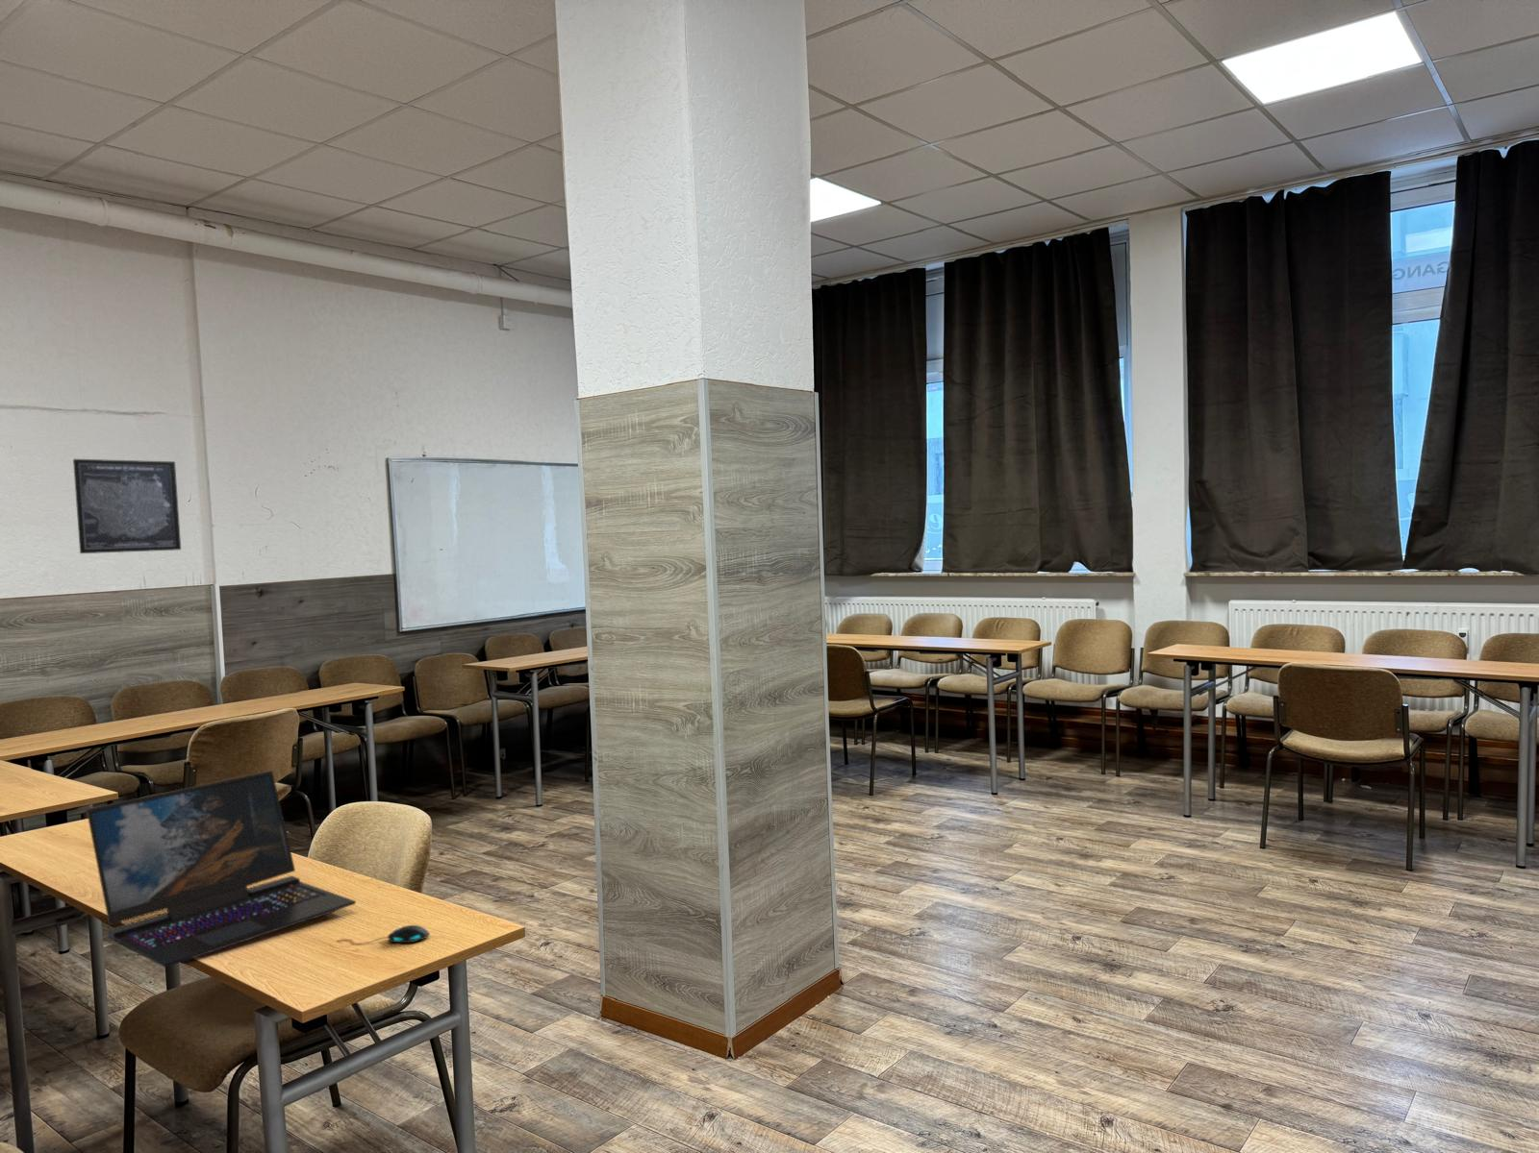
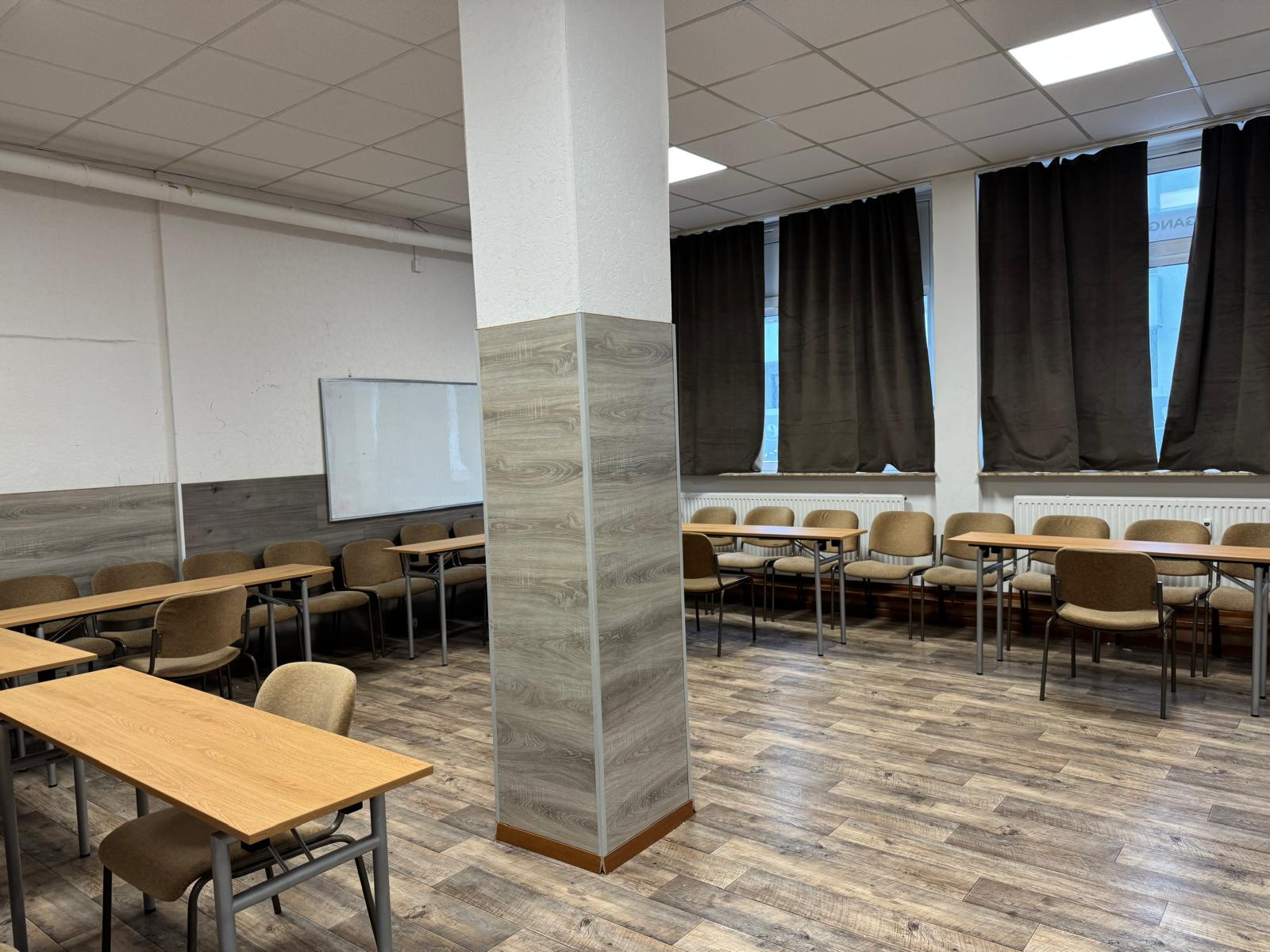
- mouse (389, 934)
- laptop (224, 860)
- wall art (128, 505)
